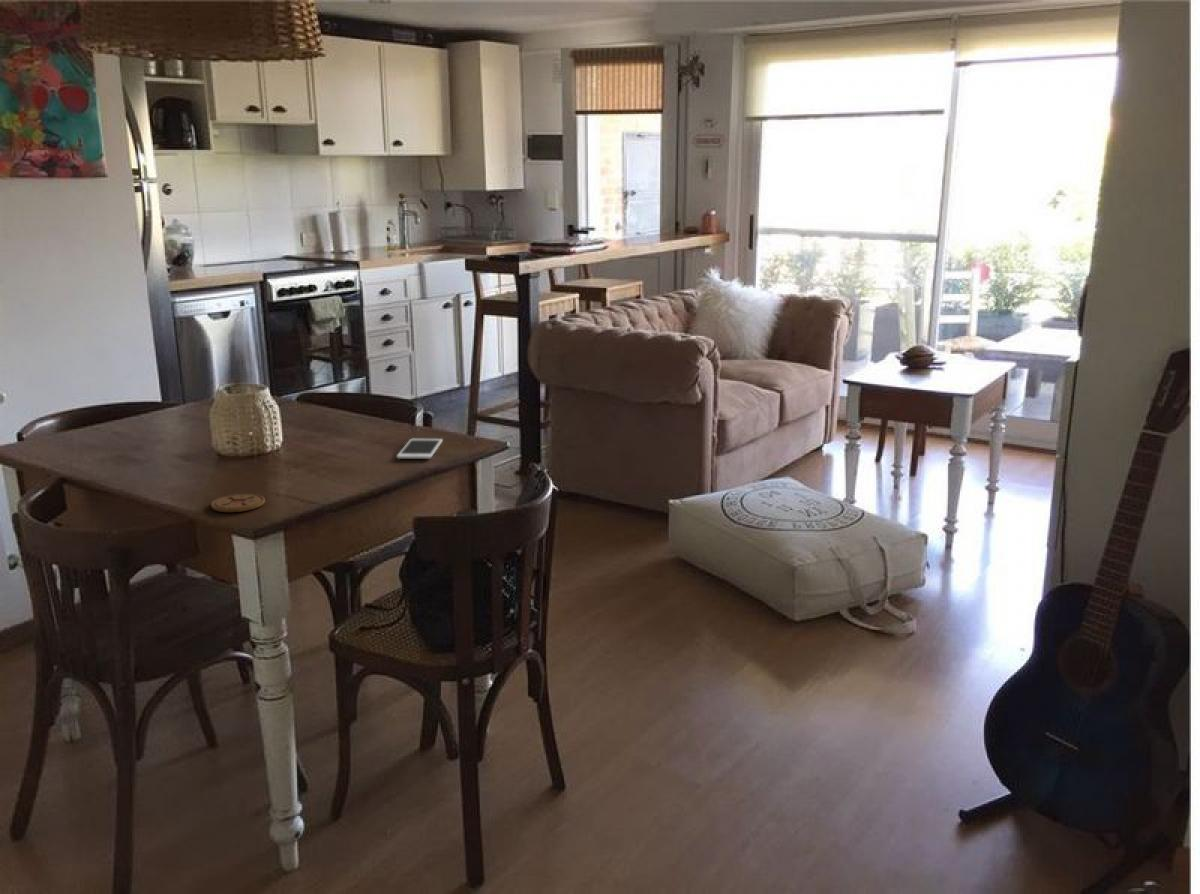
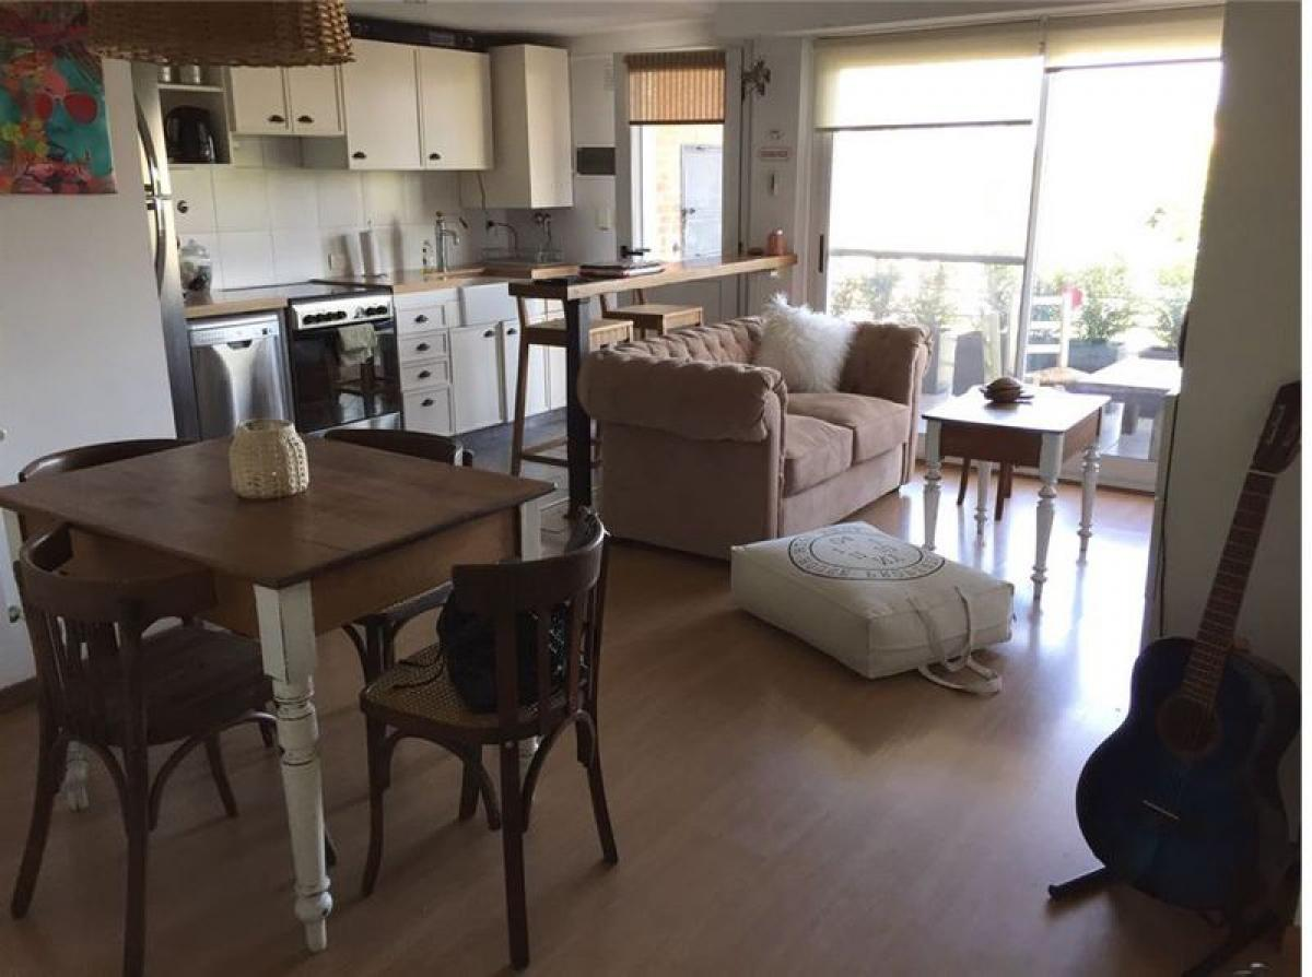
- cell phone (420, 448)
- coaster (238, 502)
